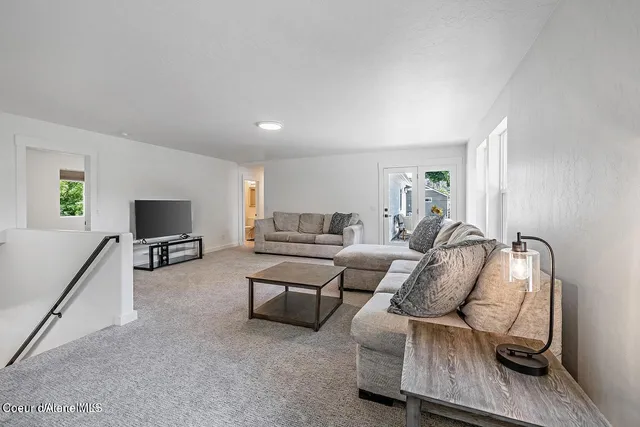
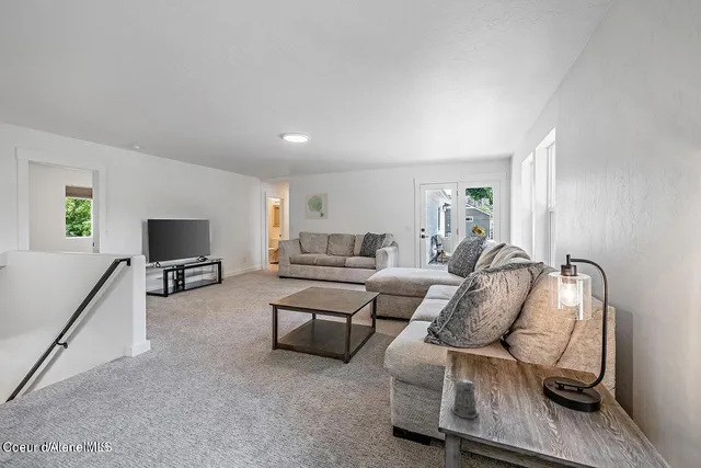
+ wall art (315, 206)
+ pepper shaker (462, 393)
